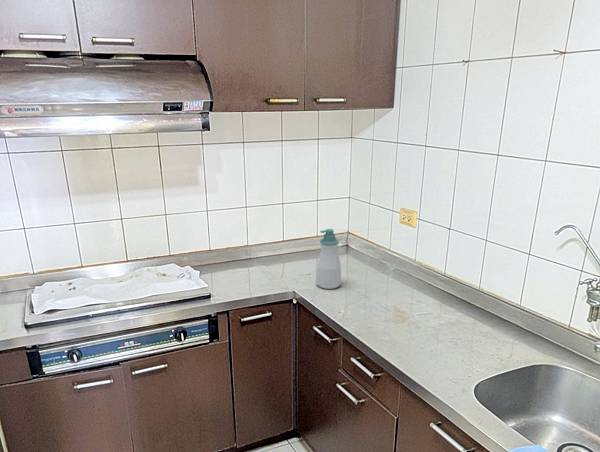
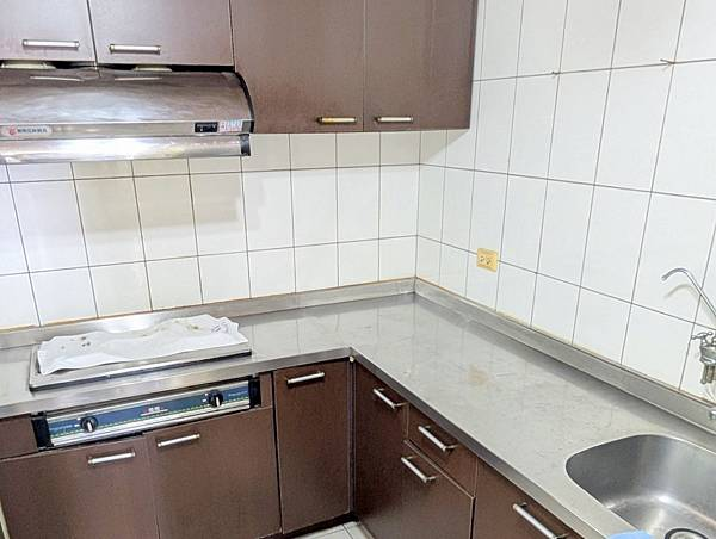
- soap bottle (329, 257)
